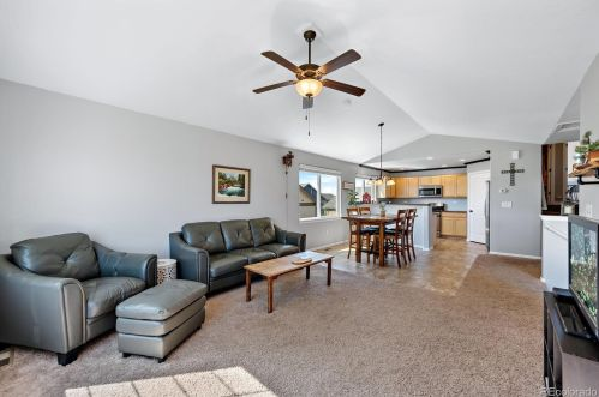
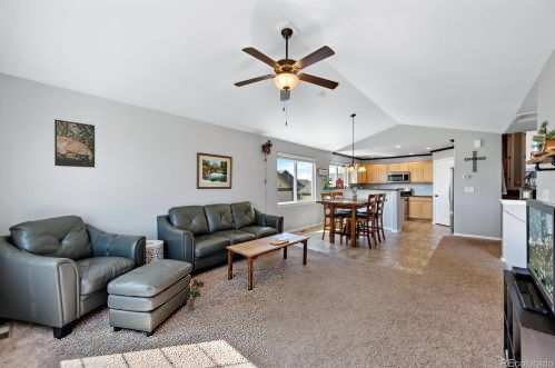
+ potted plant (197, 292)
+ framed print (76, 145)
